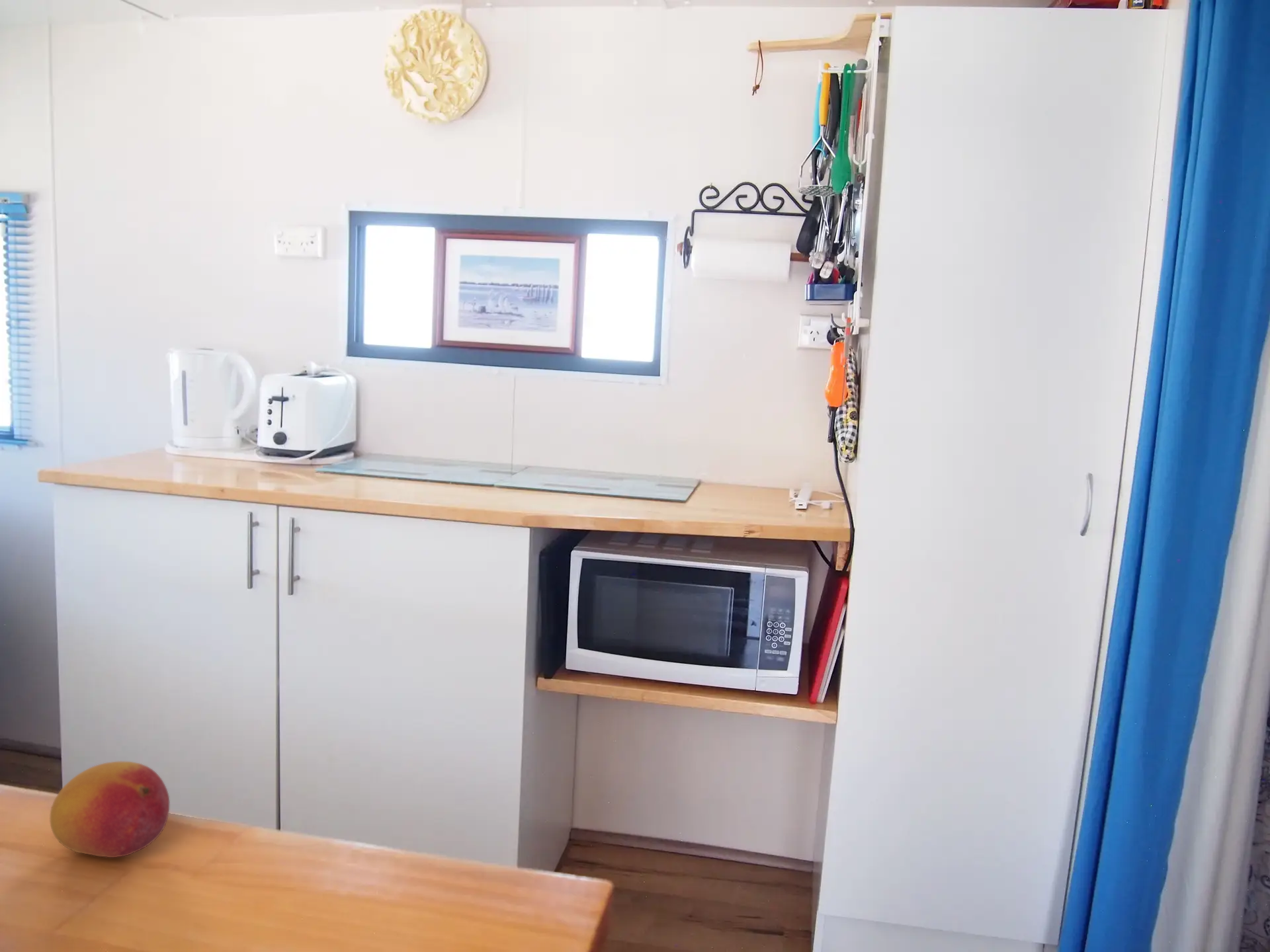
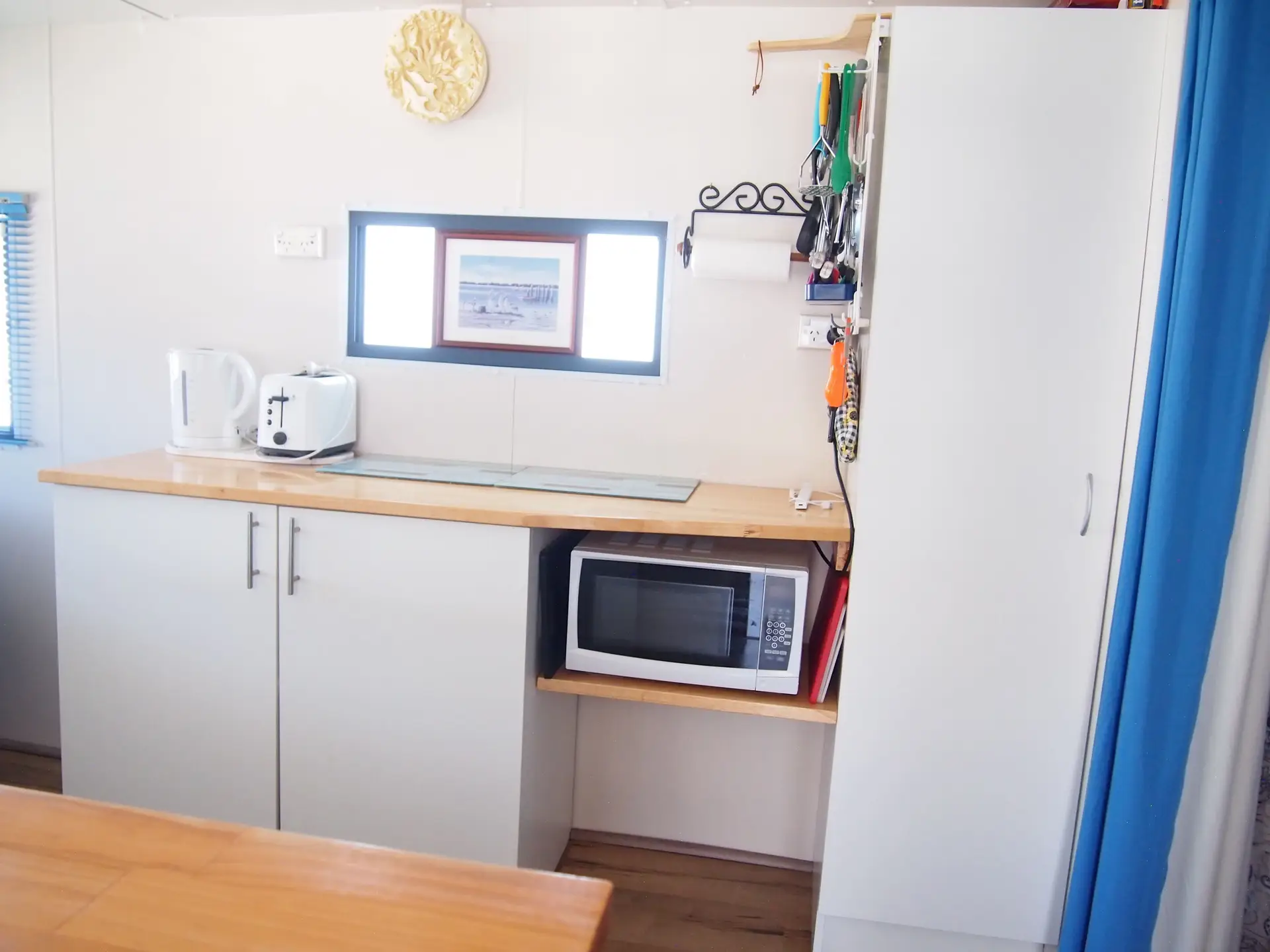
- fruit (108, 808)
